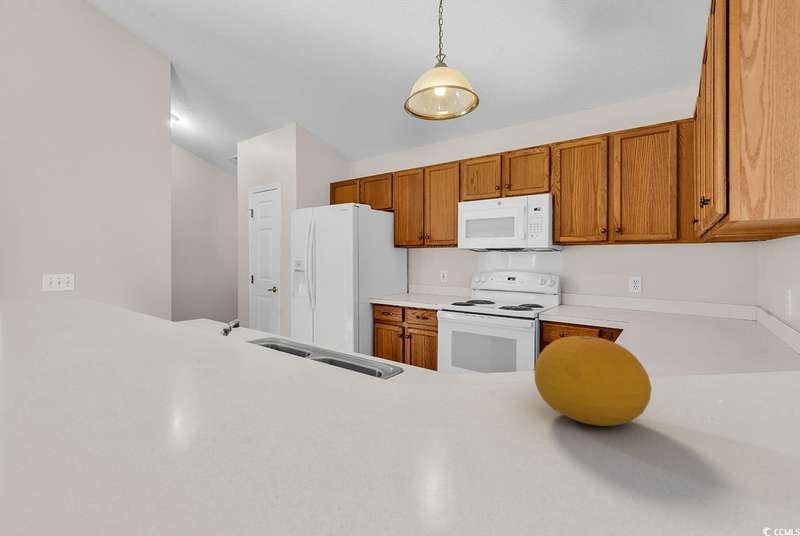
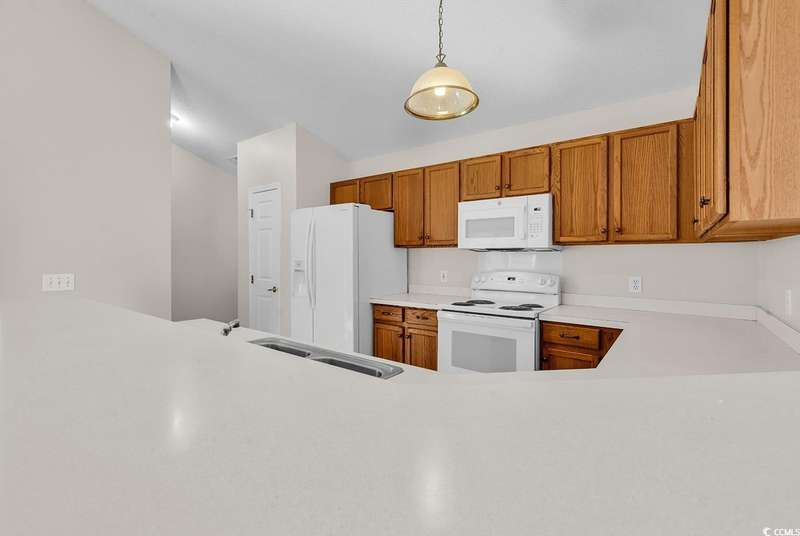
- fruit (587, 377)
